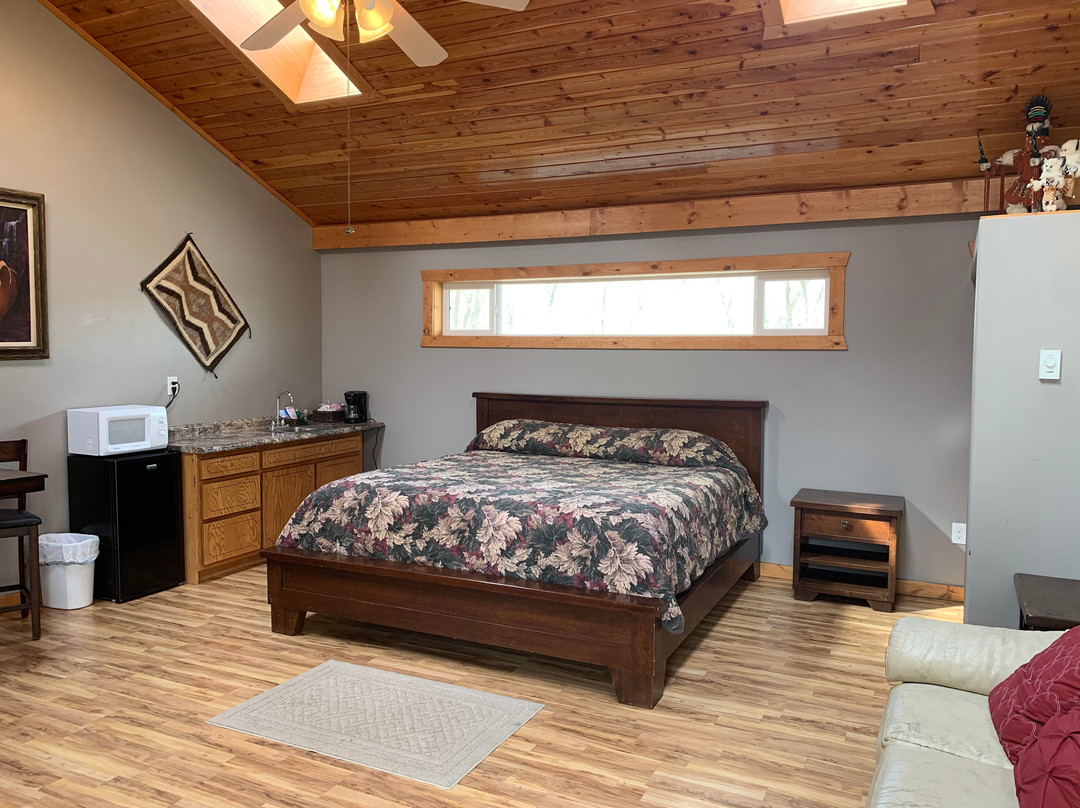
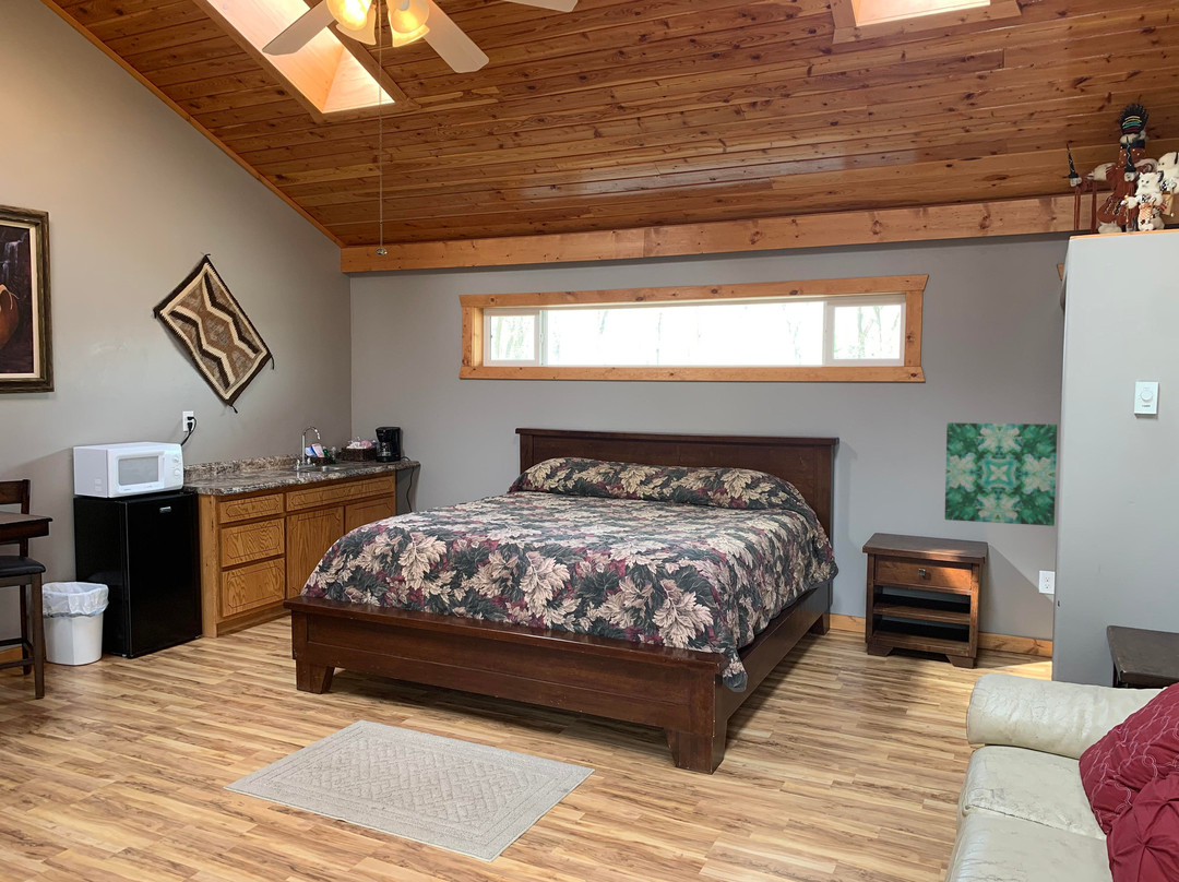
+ wall art (999, 473)
